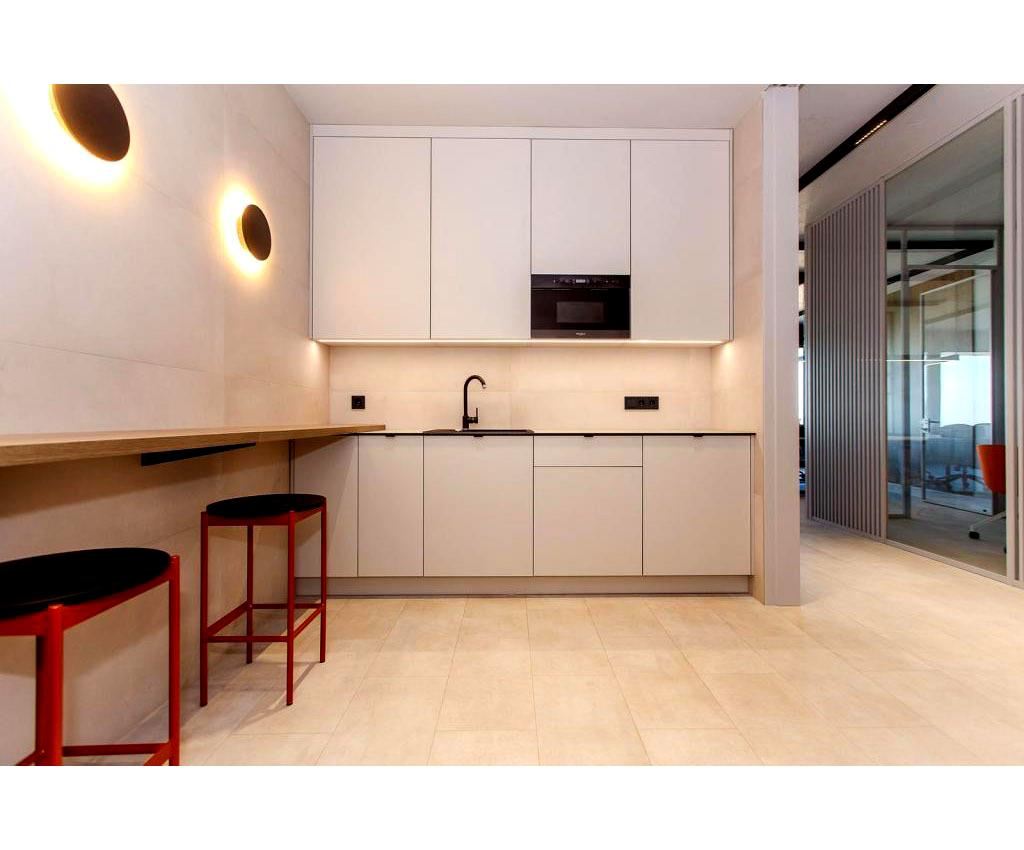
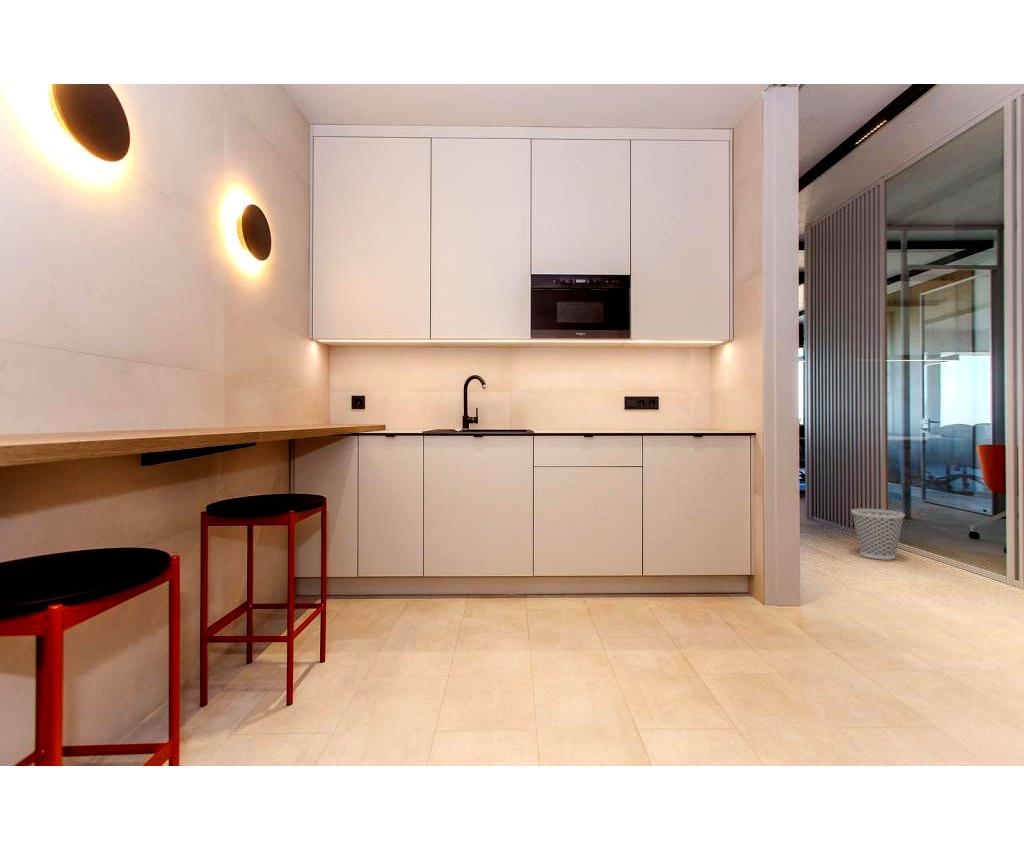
+ wastebasket (877, 533)
